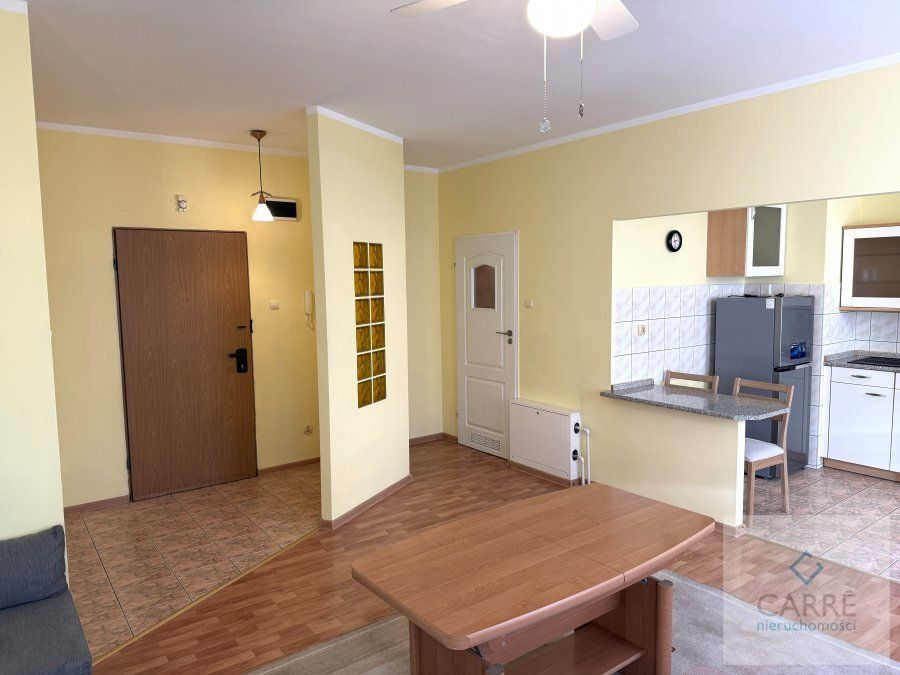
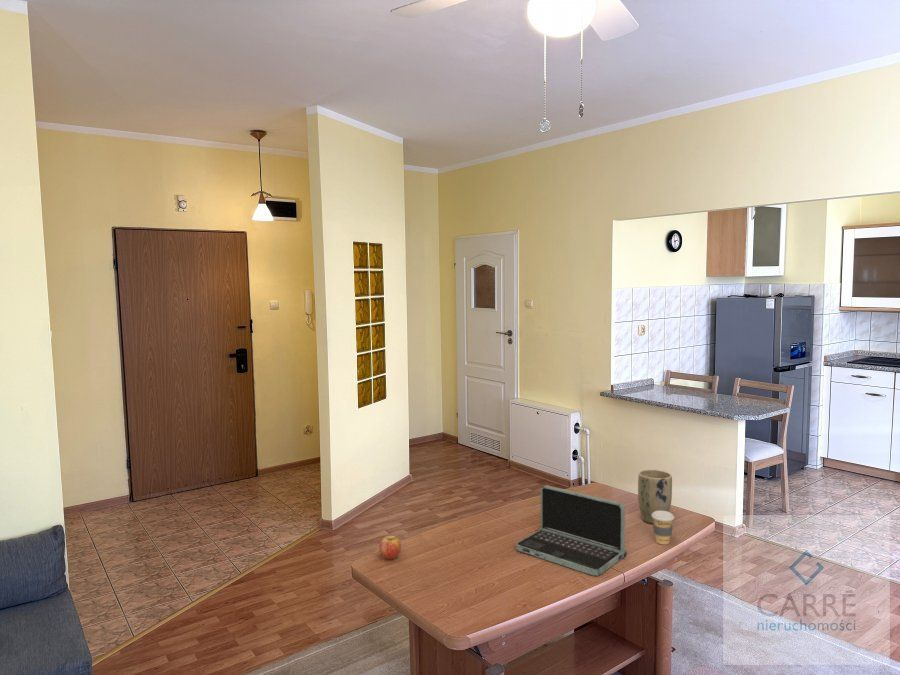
+ plant pot (654, 497)
+ laptop (568, 524)
+ coffee cup (662, 527)
+ fruit (390, 546)
